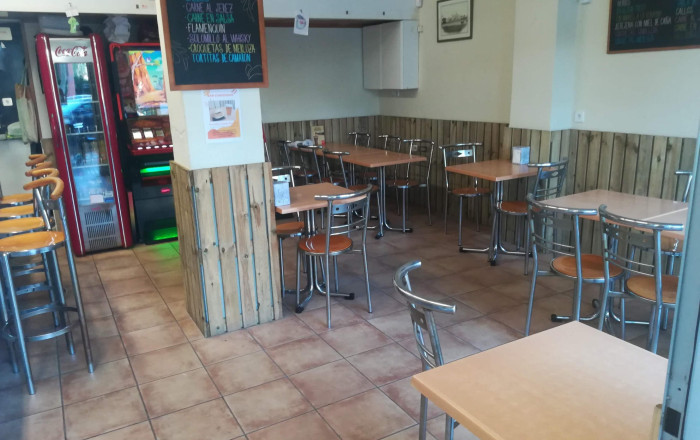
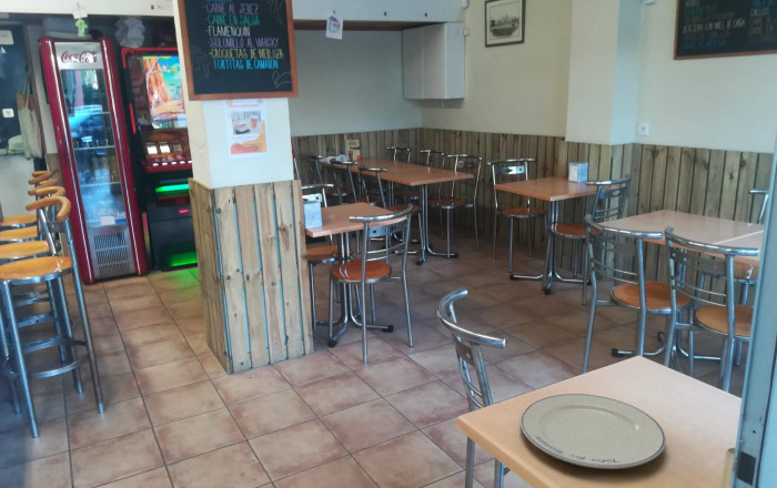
+ chinaware (589, 430)
